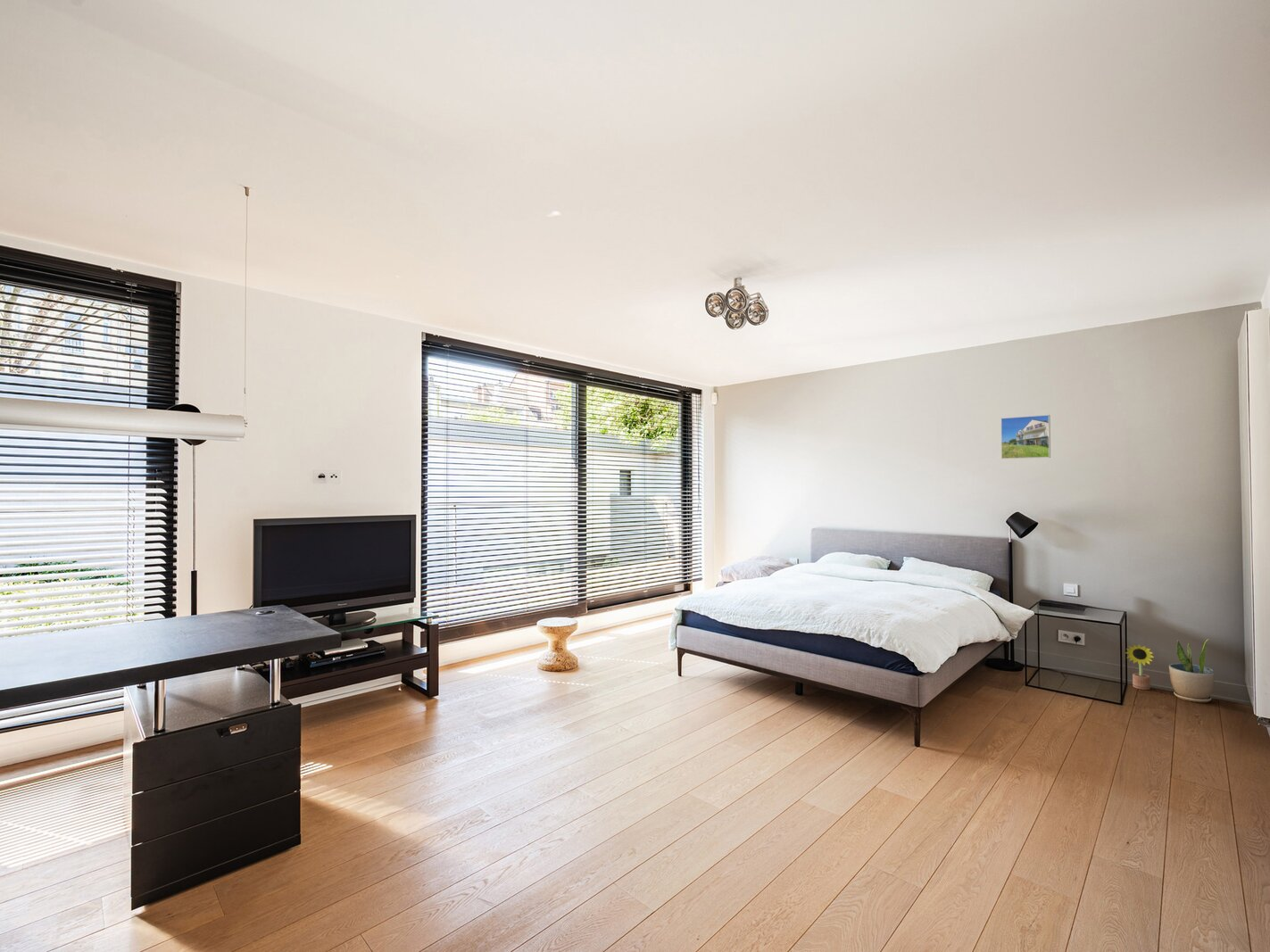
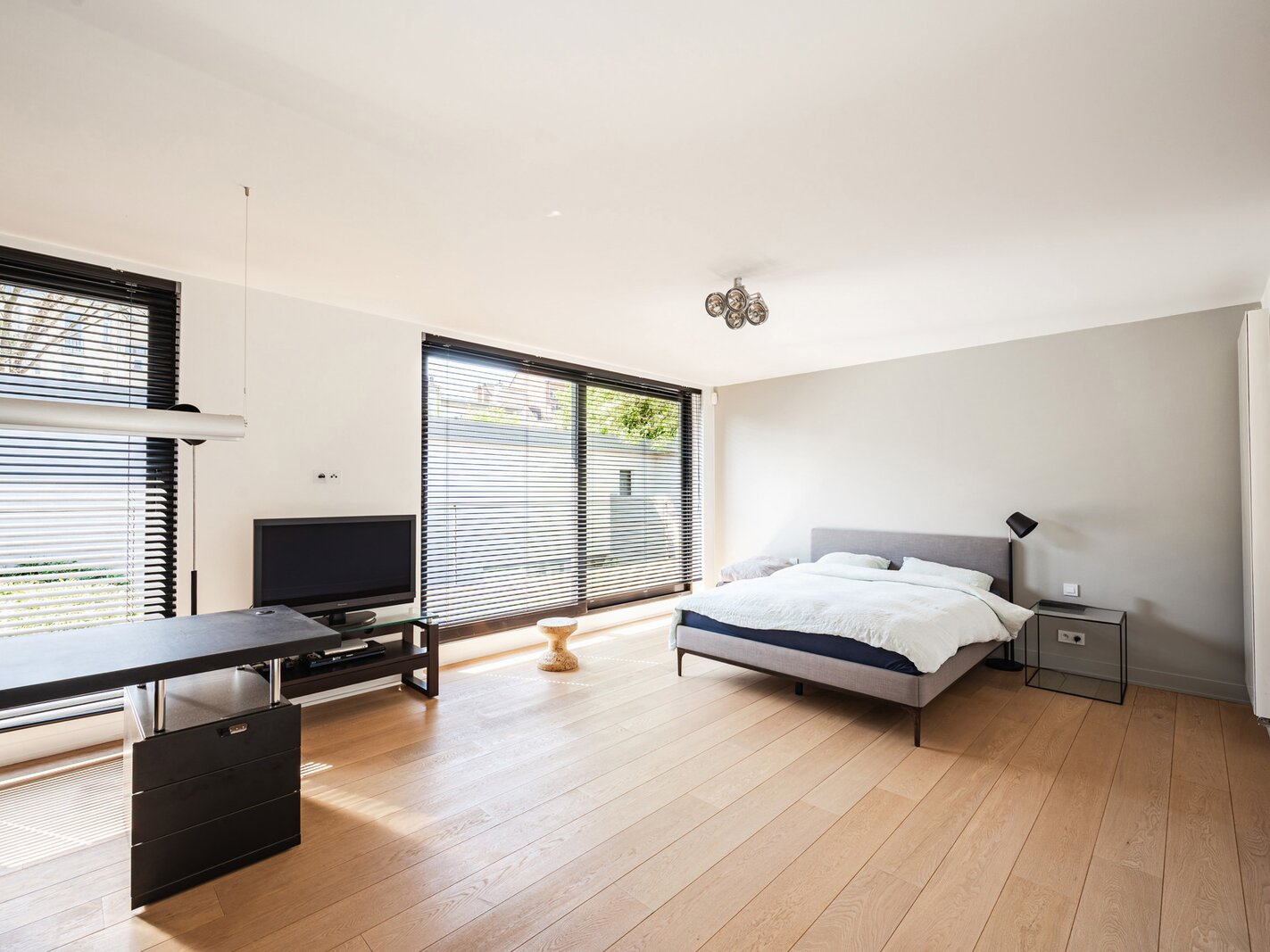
- decorative plant (1141, 665)
- potted plant (1191, 666)
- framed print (1025, 437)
